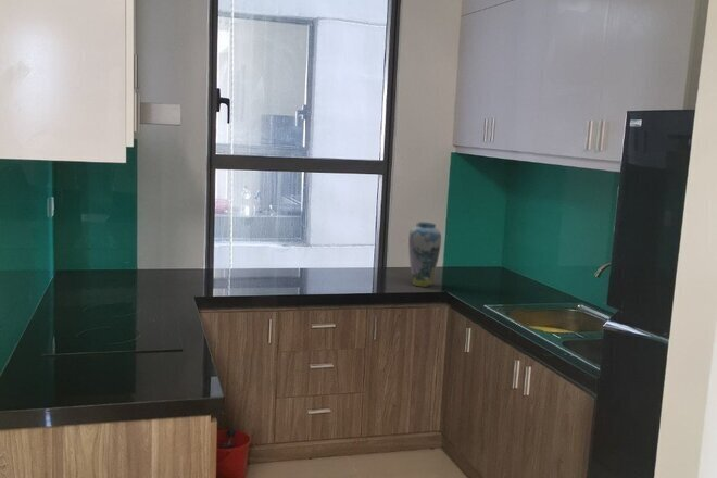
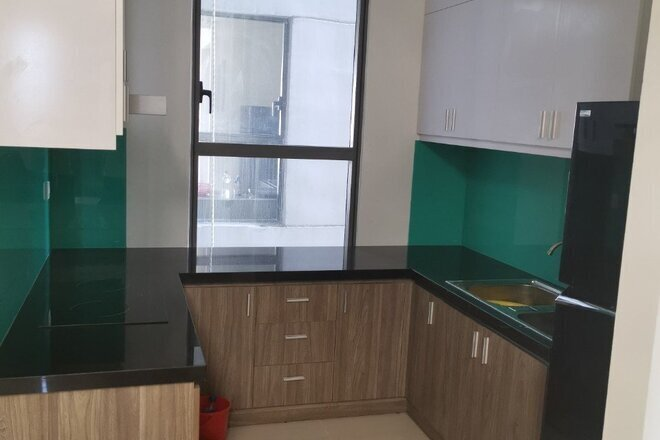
- vase (424, 253)
